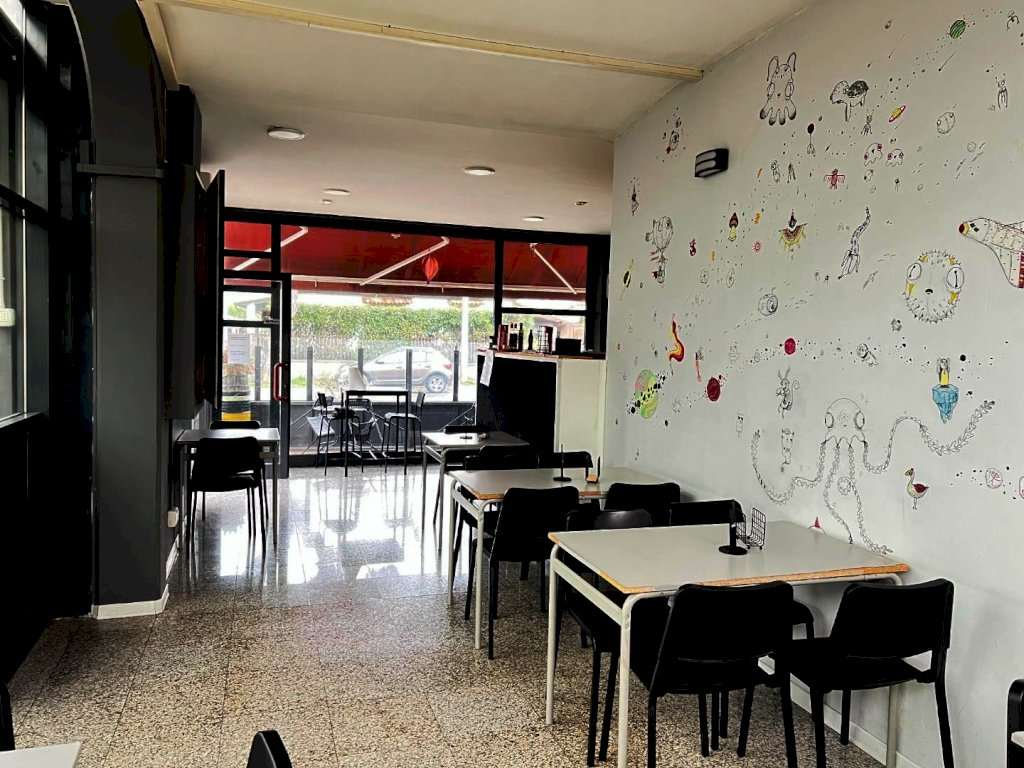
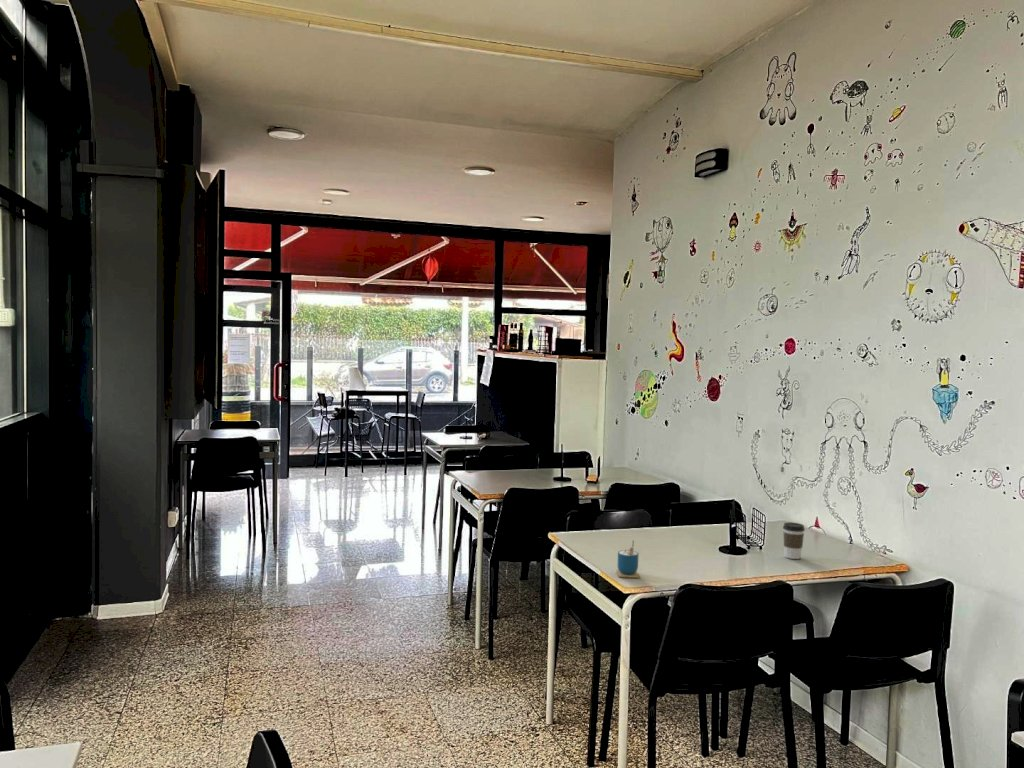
+ cup (628, 556)
+ coffee cup (793, 540)
